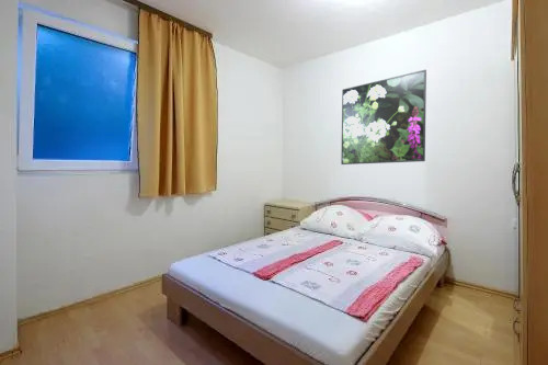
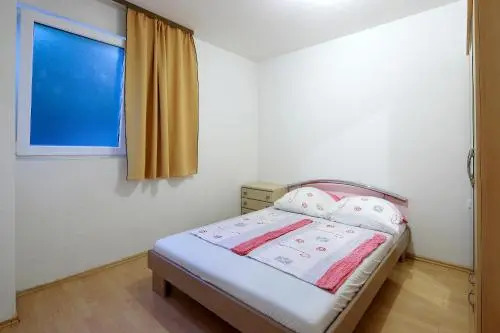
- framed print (379, 122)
